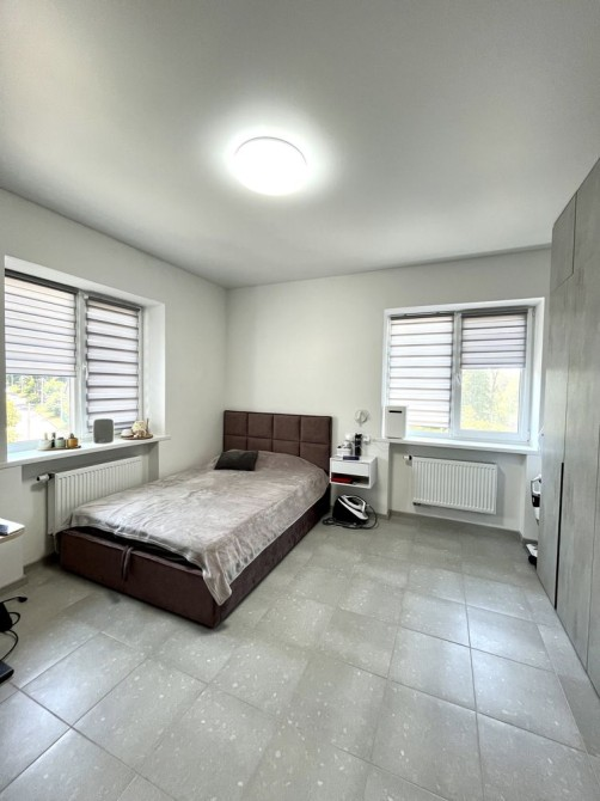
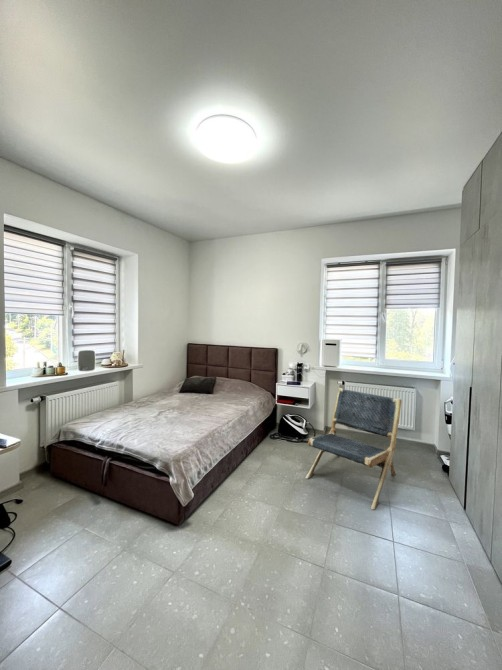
+ lounge chair (354, 440)
